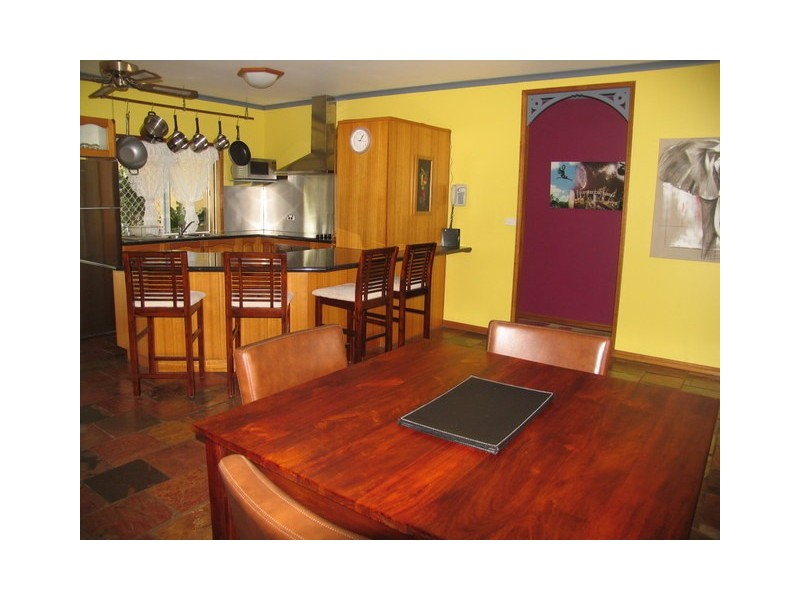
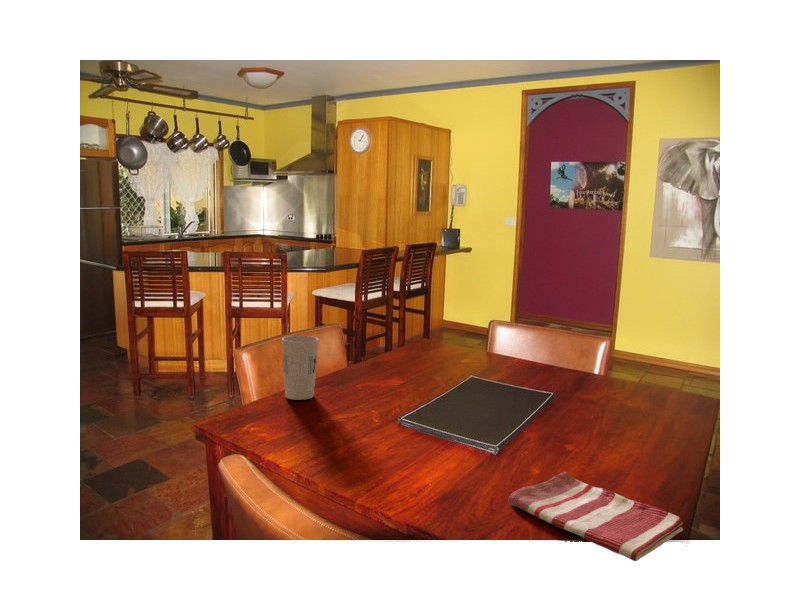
+ cup (299, 367)
+ dish towel (592, 510)
